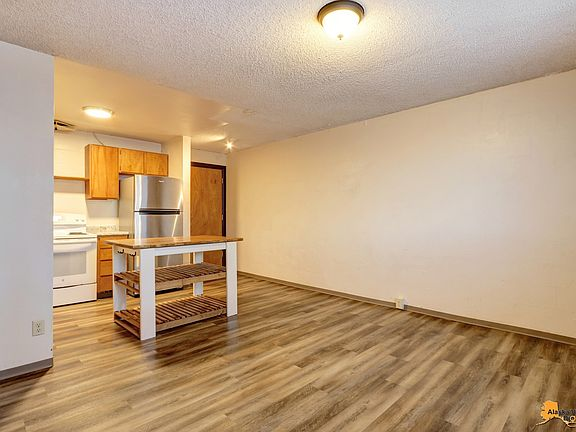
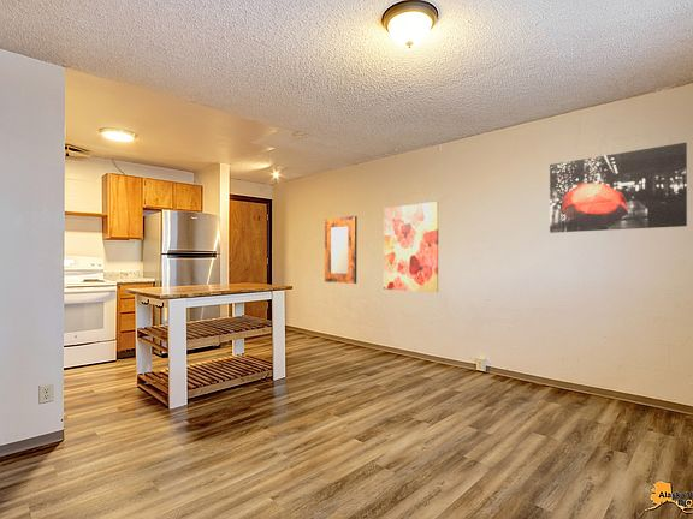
+ wall art (409, 247)
+ home mirror (339, 250)
+ wall art (611, 192)
